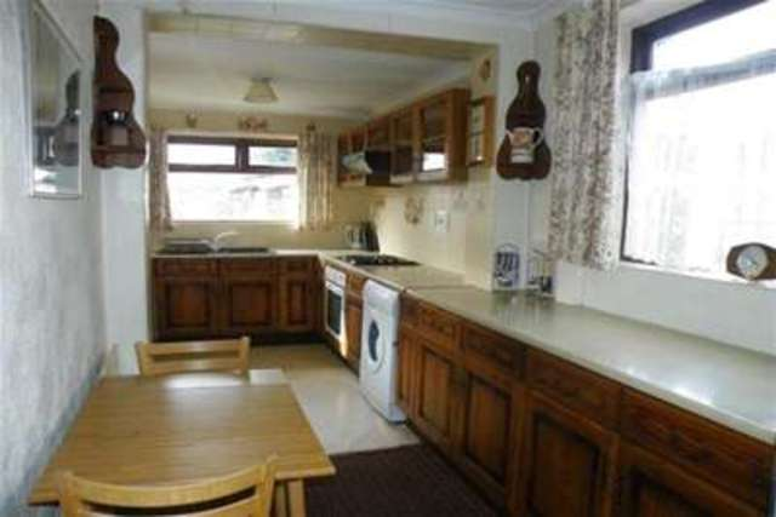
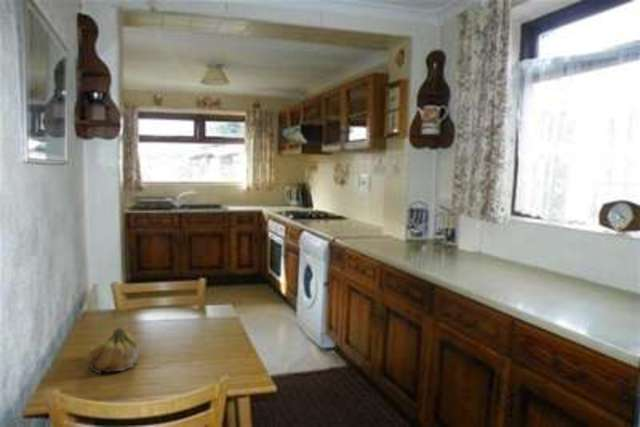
+ fruit (113, 343)
